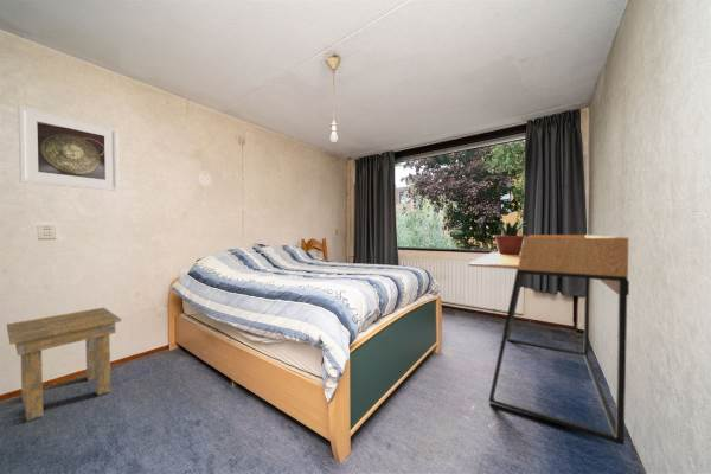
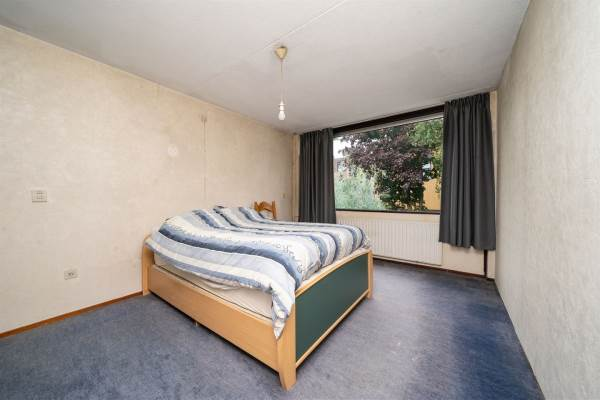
- potted plant (512, 237)
- desk (517, 302)
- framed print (73, 152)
- side table (60, 345)
